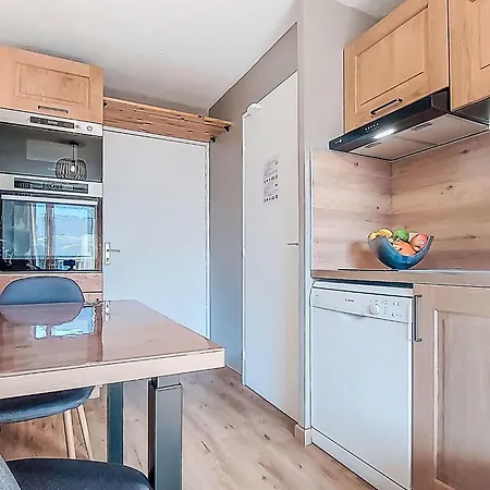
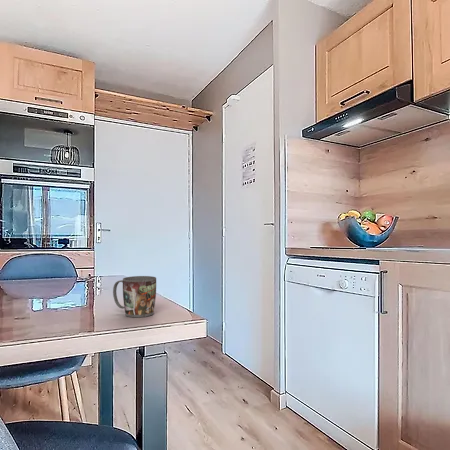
+ mug (133, 295)
